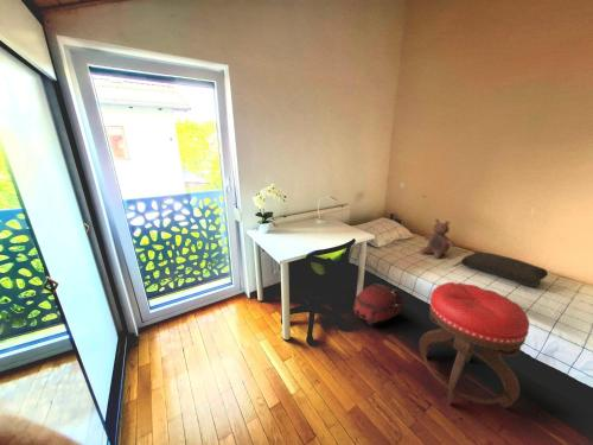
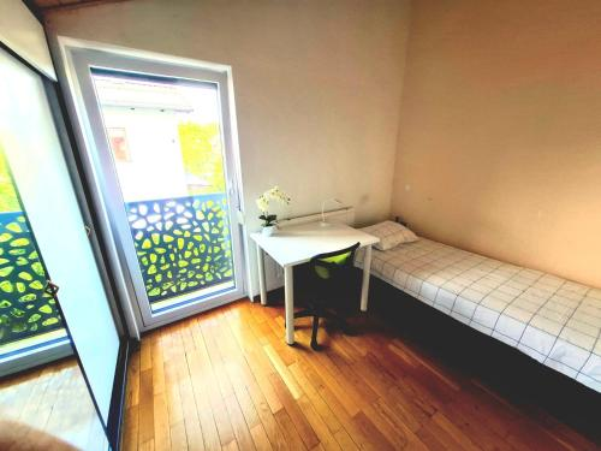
- backpack (374, 304)
- cushion (500, 266)
- stuffed bear (436, 237)
- stool (467, 341)
